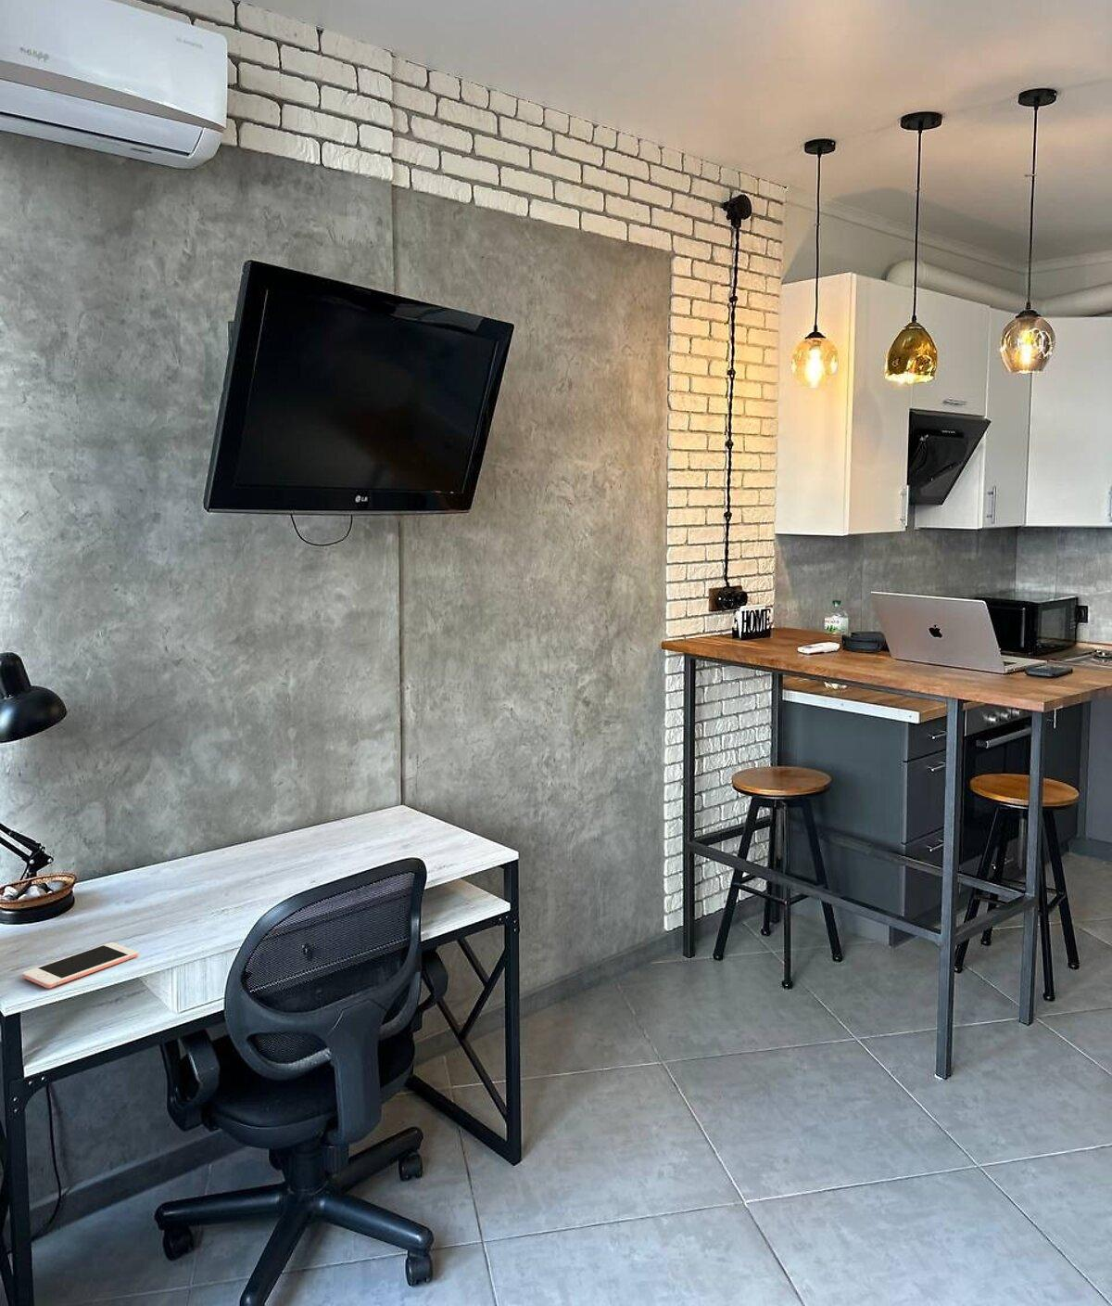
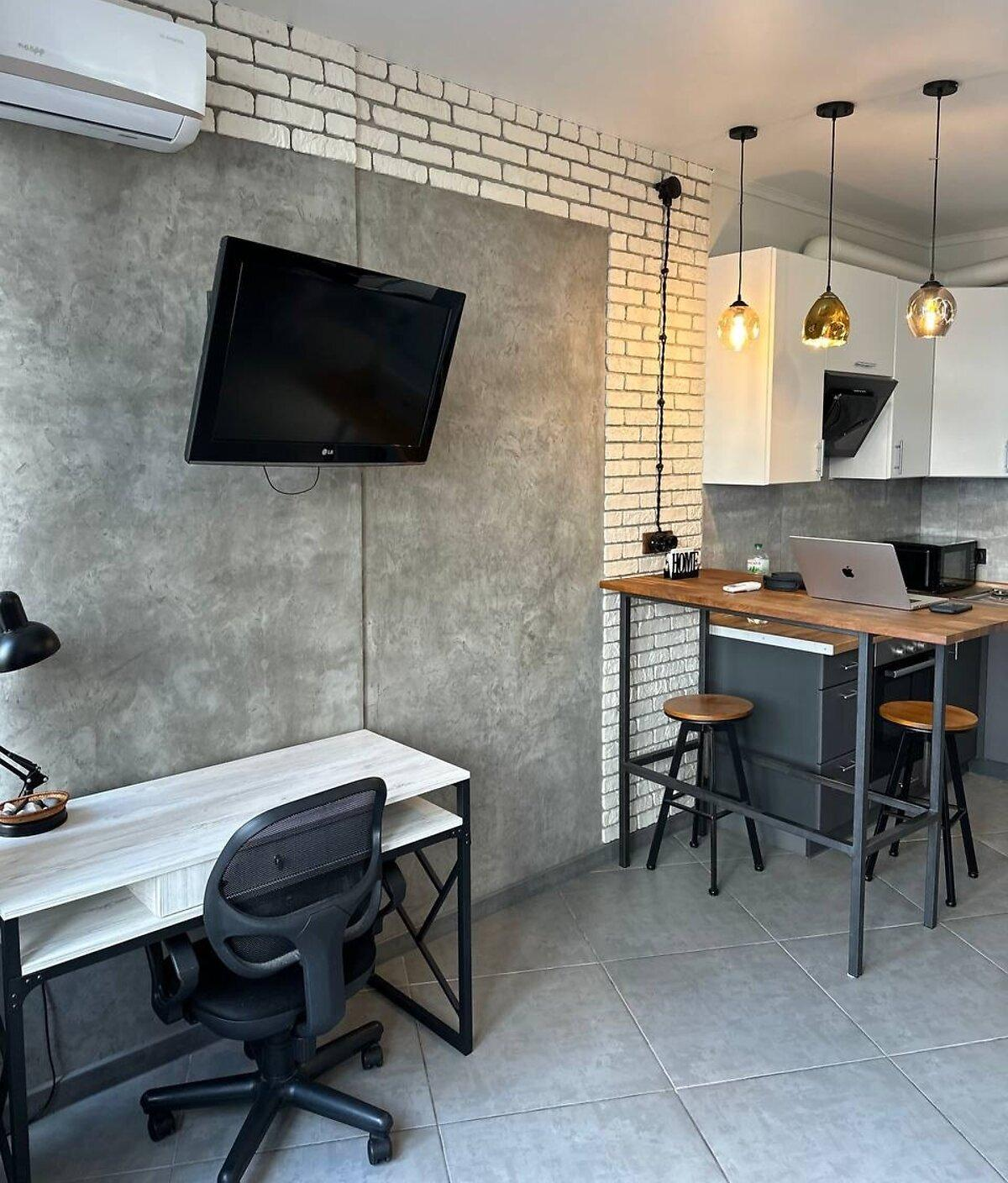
- cell phone (82, 964)
